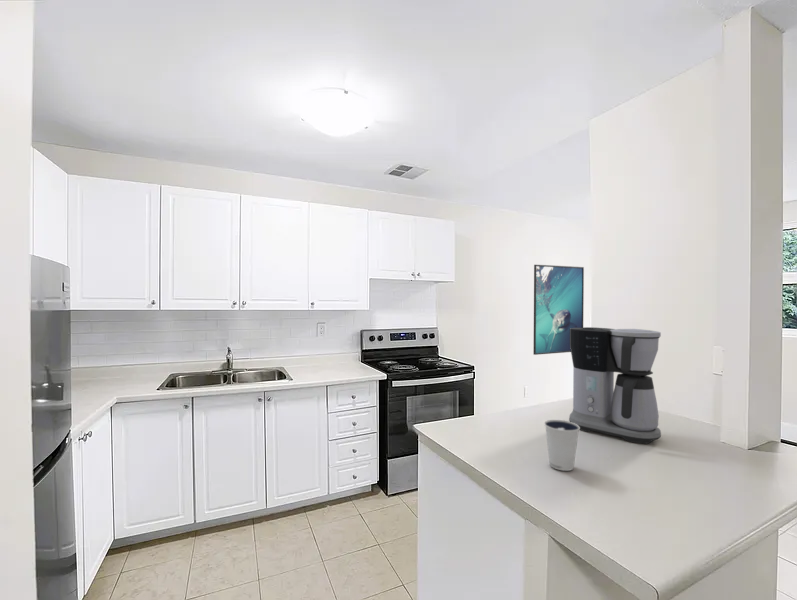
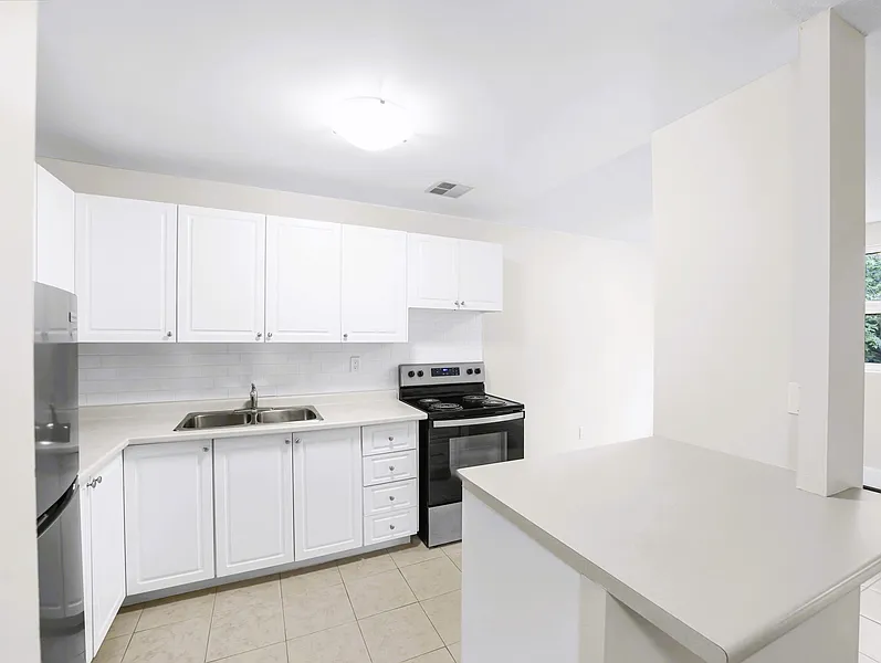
- coffee maker (610, 380)
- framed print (559, 309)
- dixie cup (561, 445)
